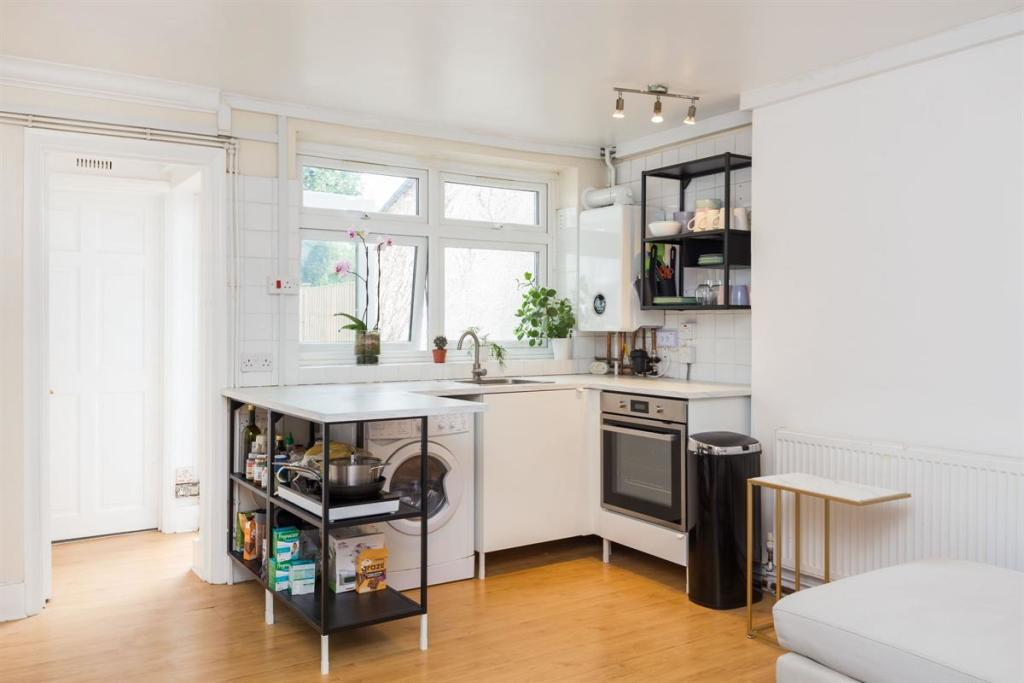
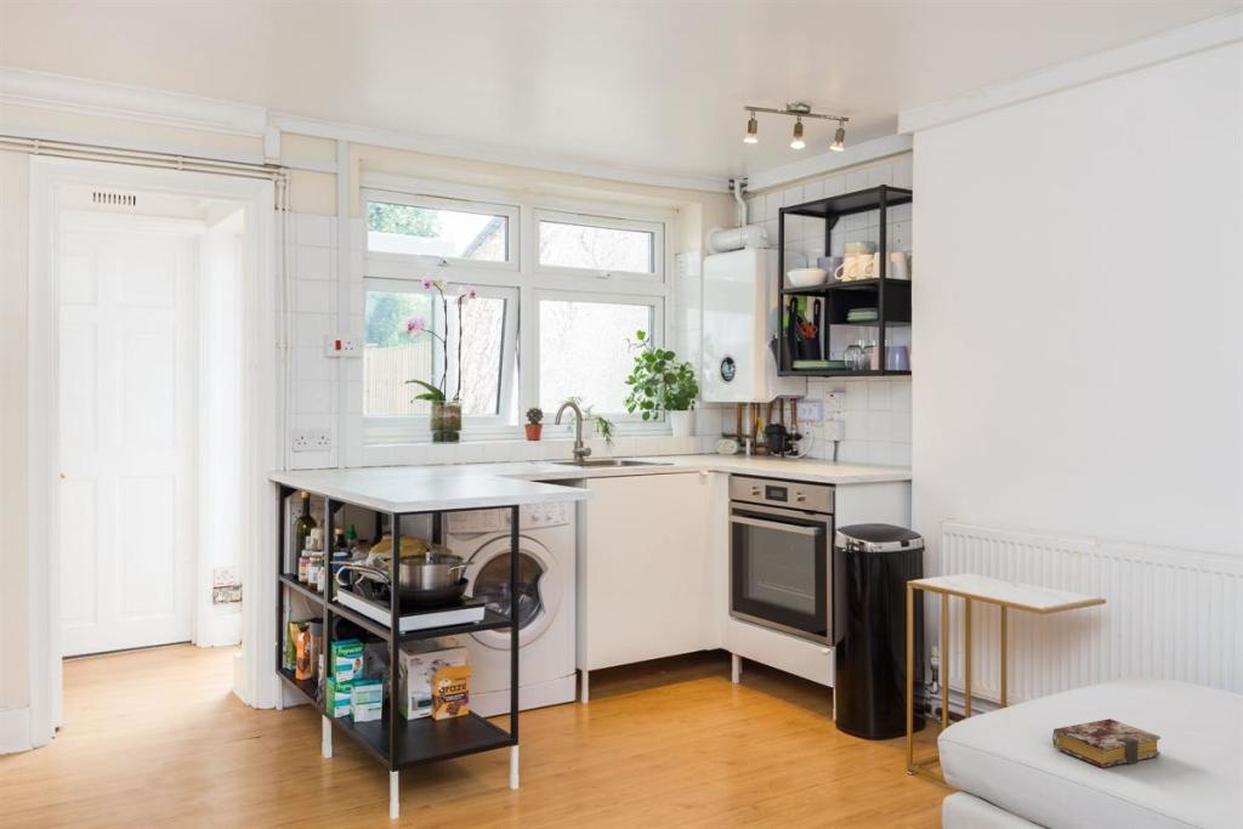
+ book (1106, 742)
